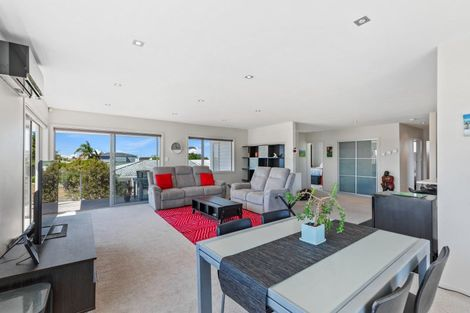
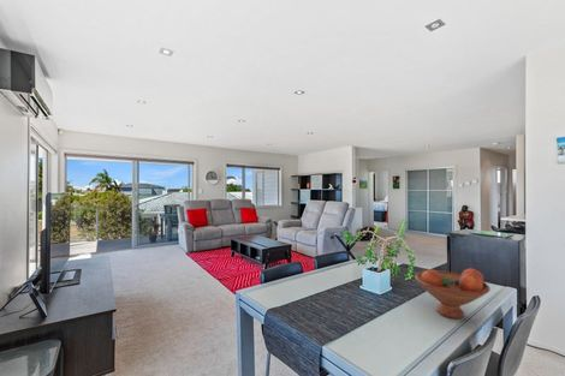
+ fruit bowl (450, 290)
